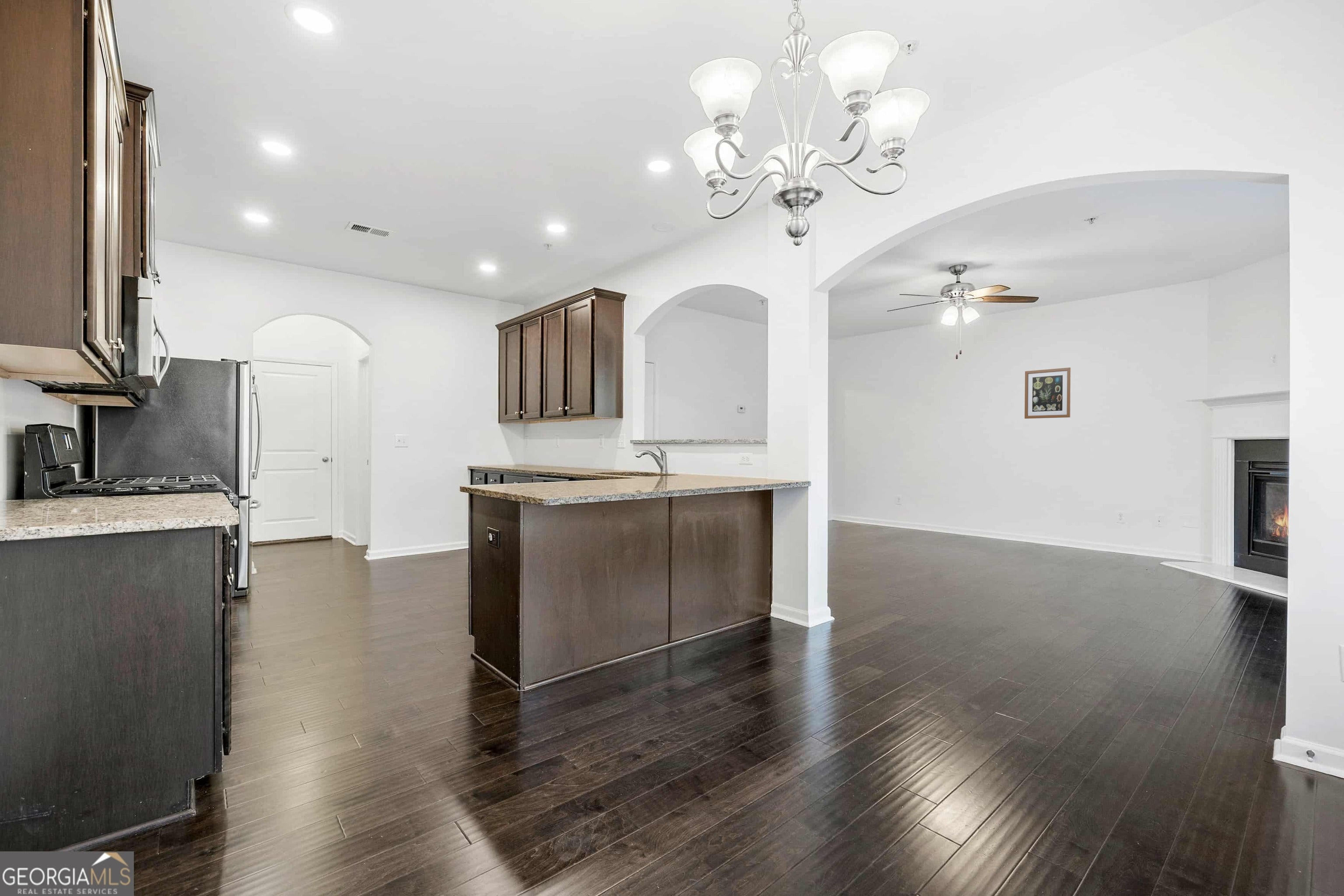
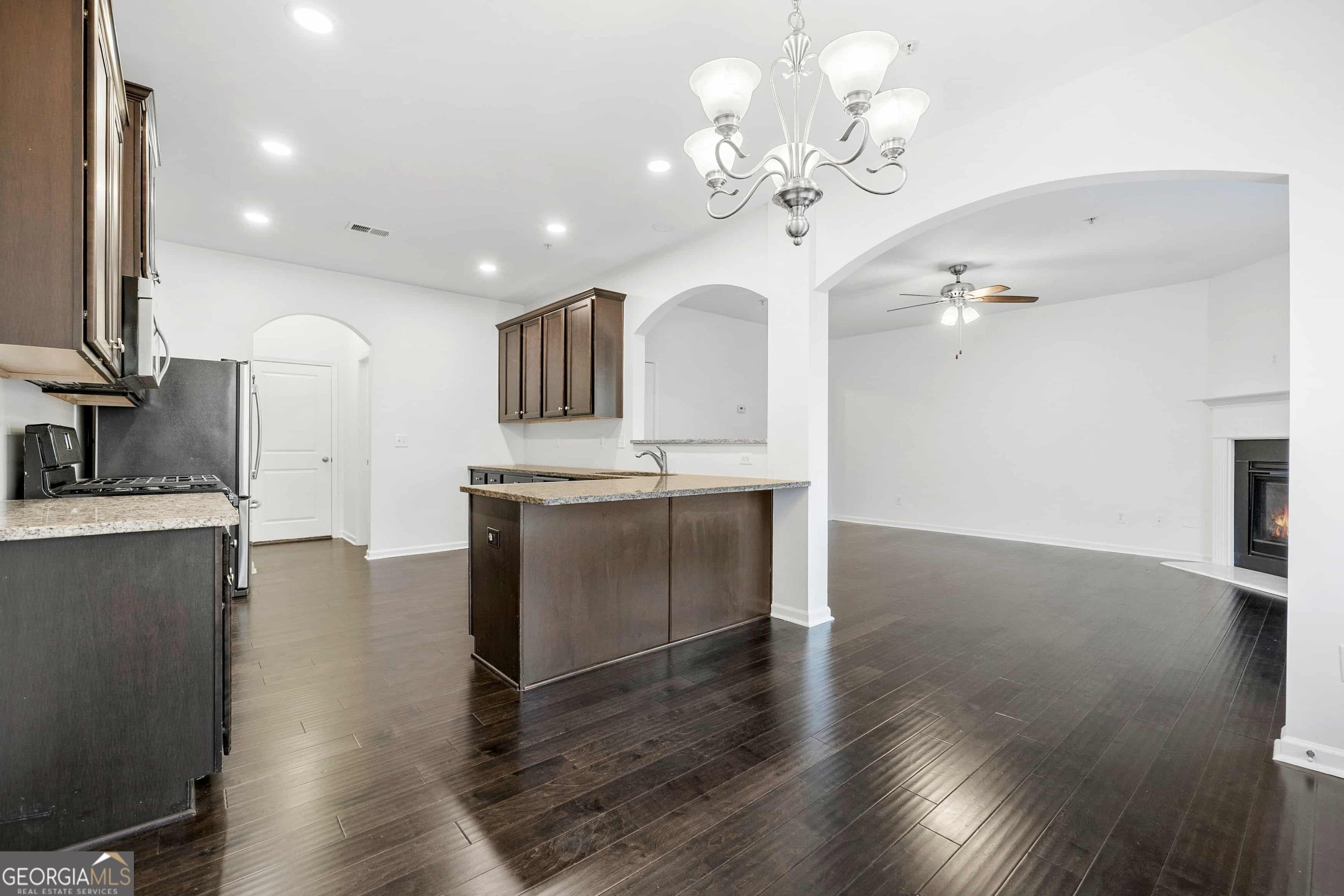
- wall art (1047, 394)
